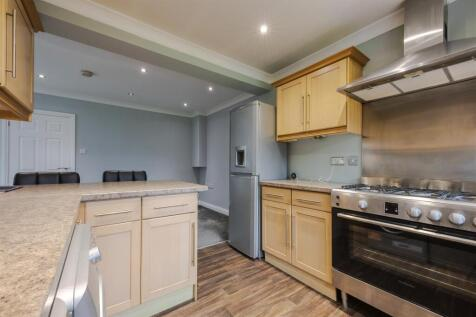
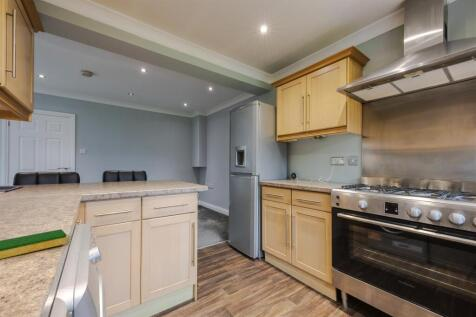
+ dish sponge (28, 243)
